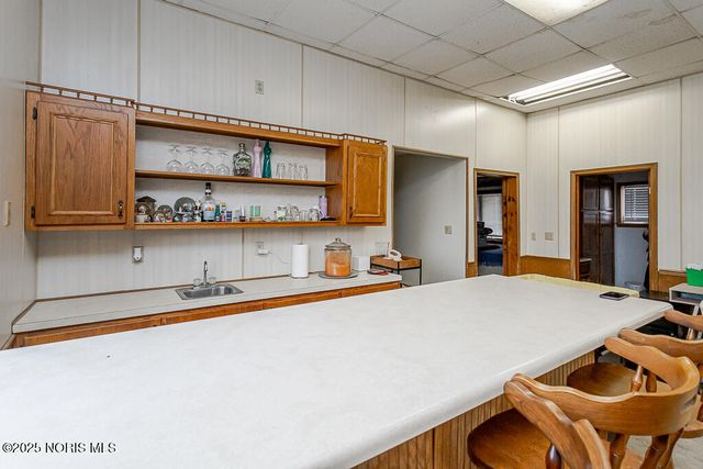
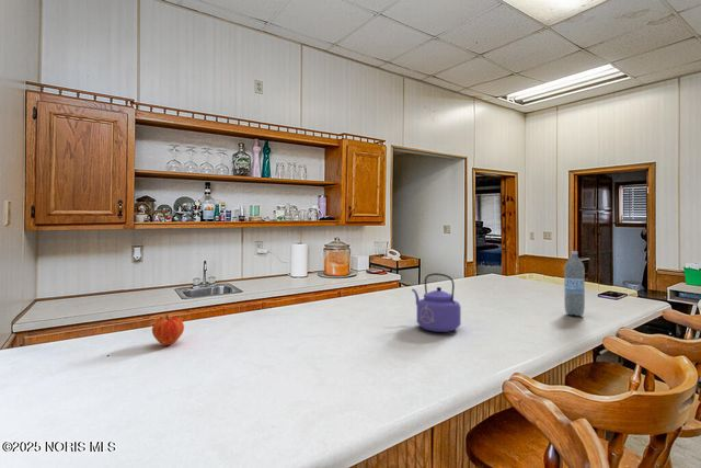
+ kettle (433, 299)
+ fruit (168, 329)
+ water bottle (574, 283)
